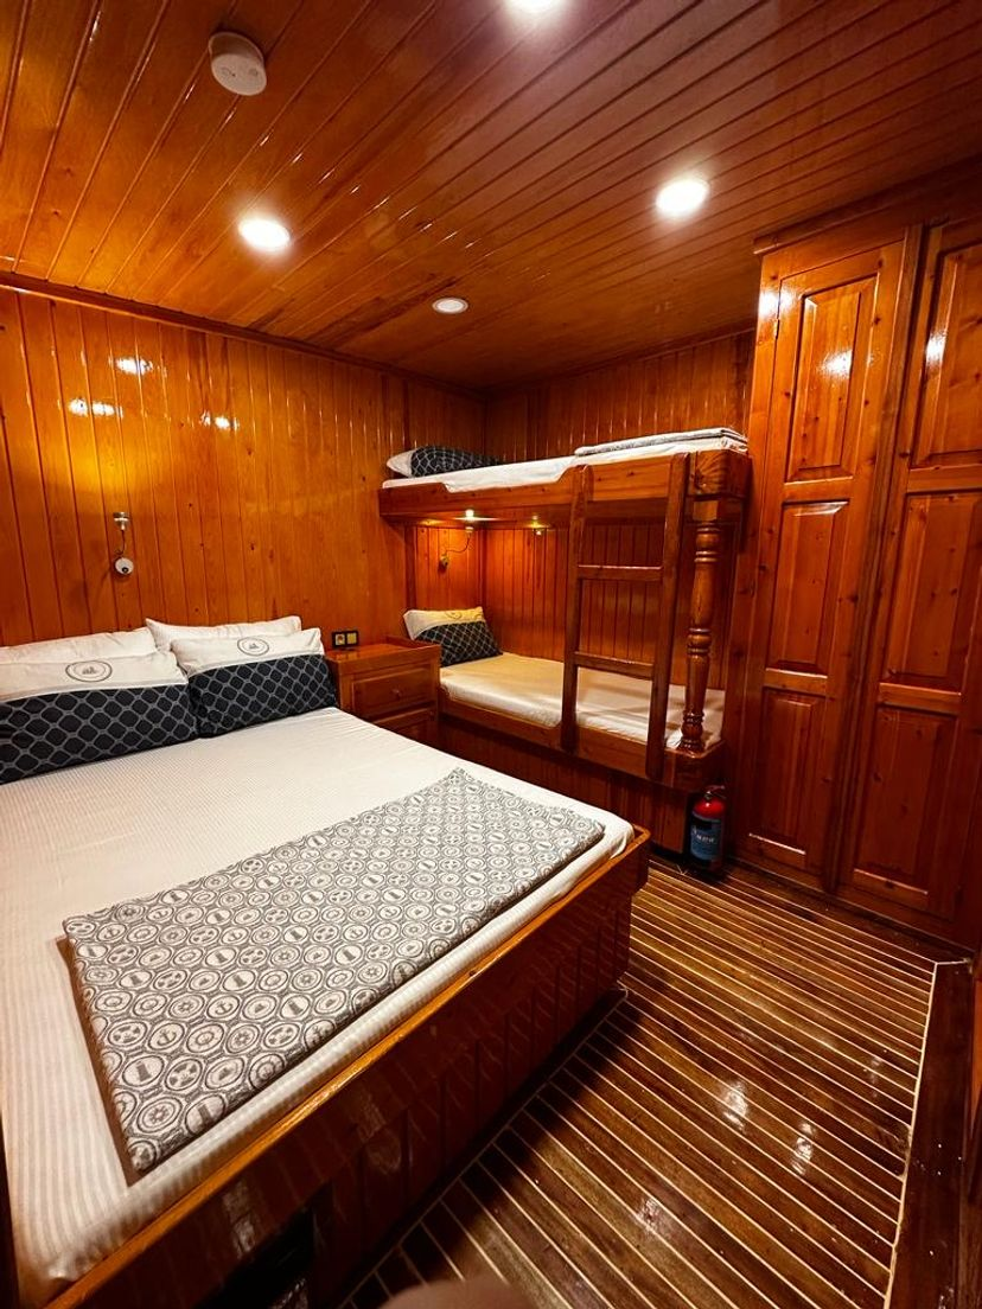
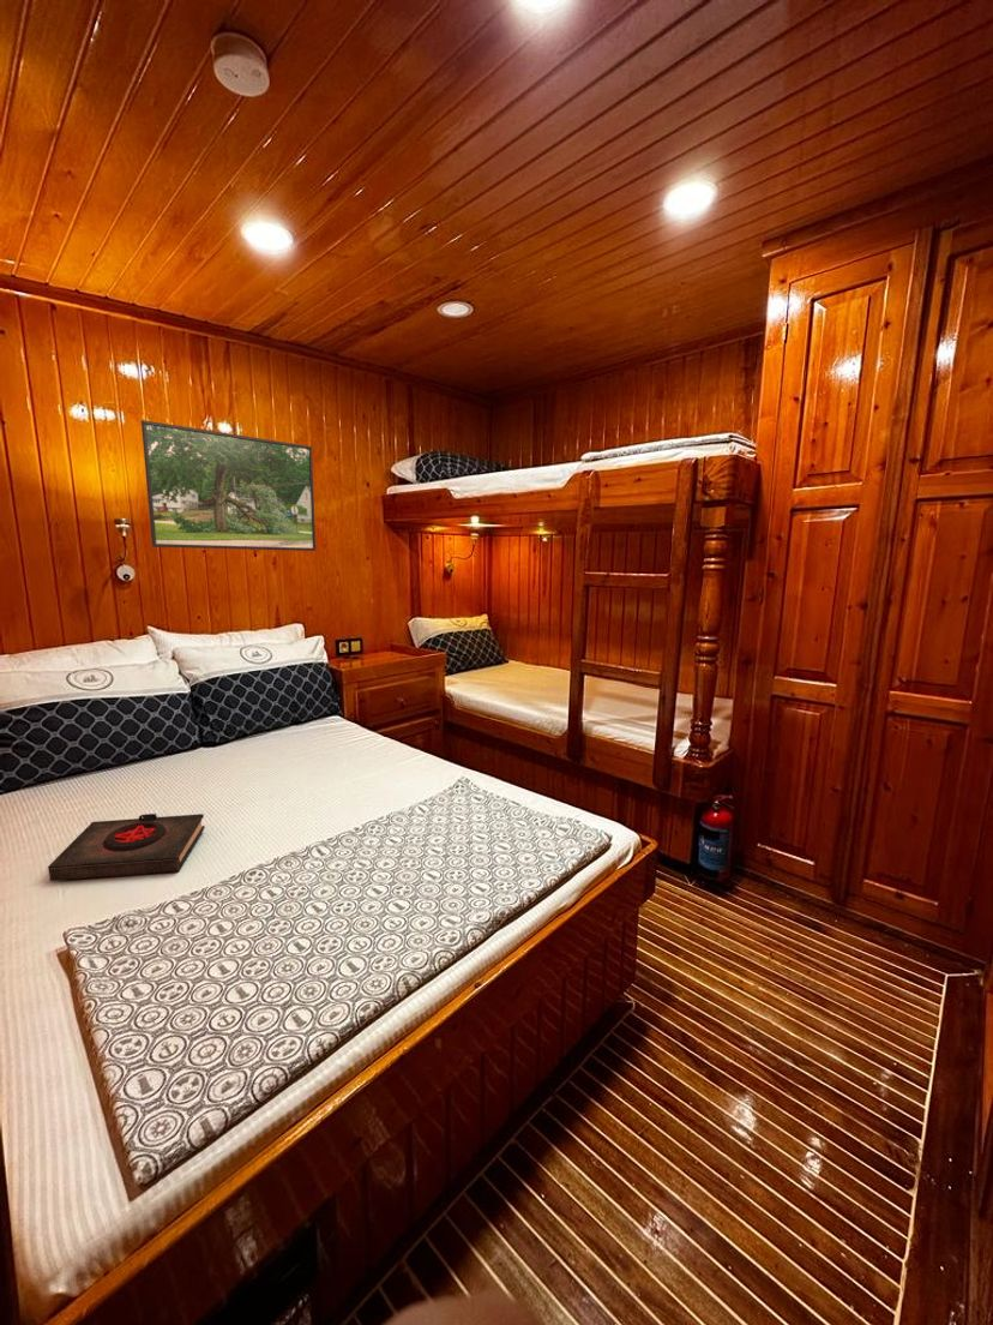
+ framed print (237, 492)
+ book (133, 841)
